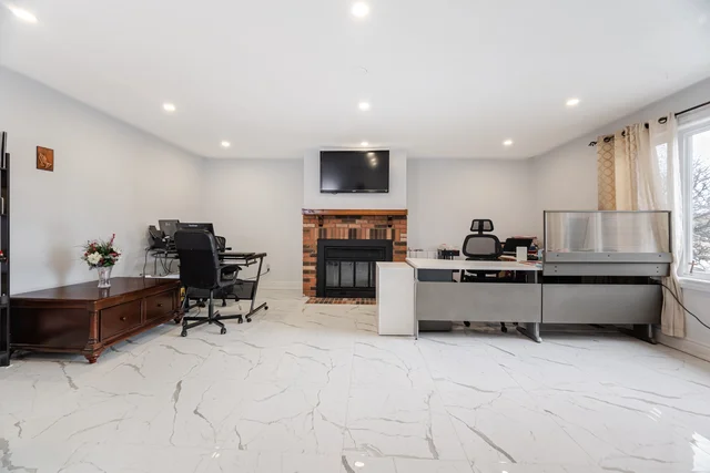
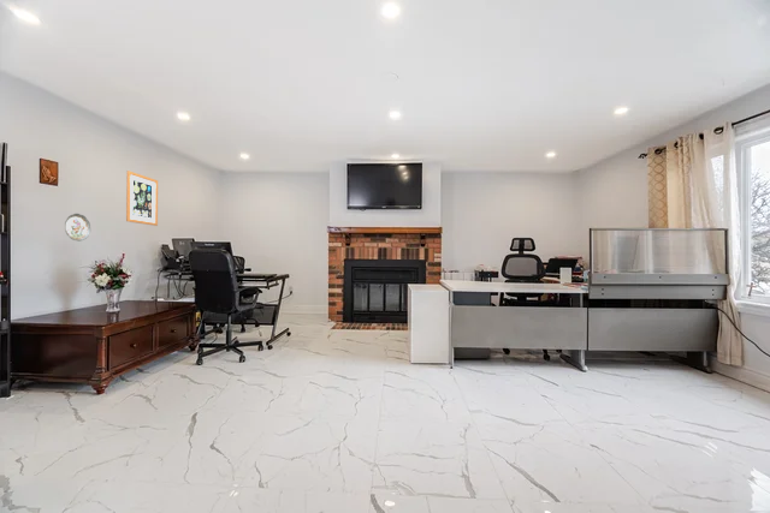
+ wall art (142, 199)
+ decorative plate (77, 227)
